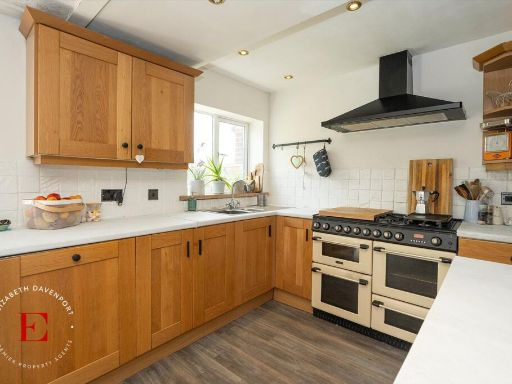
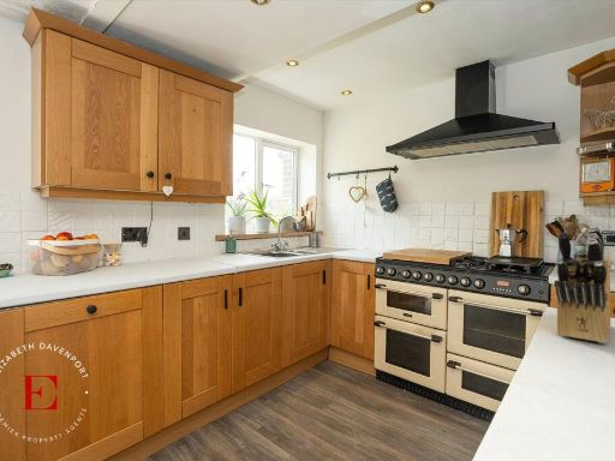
+ knife block (584, 280)
